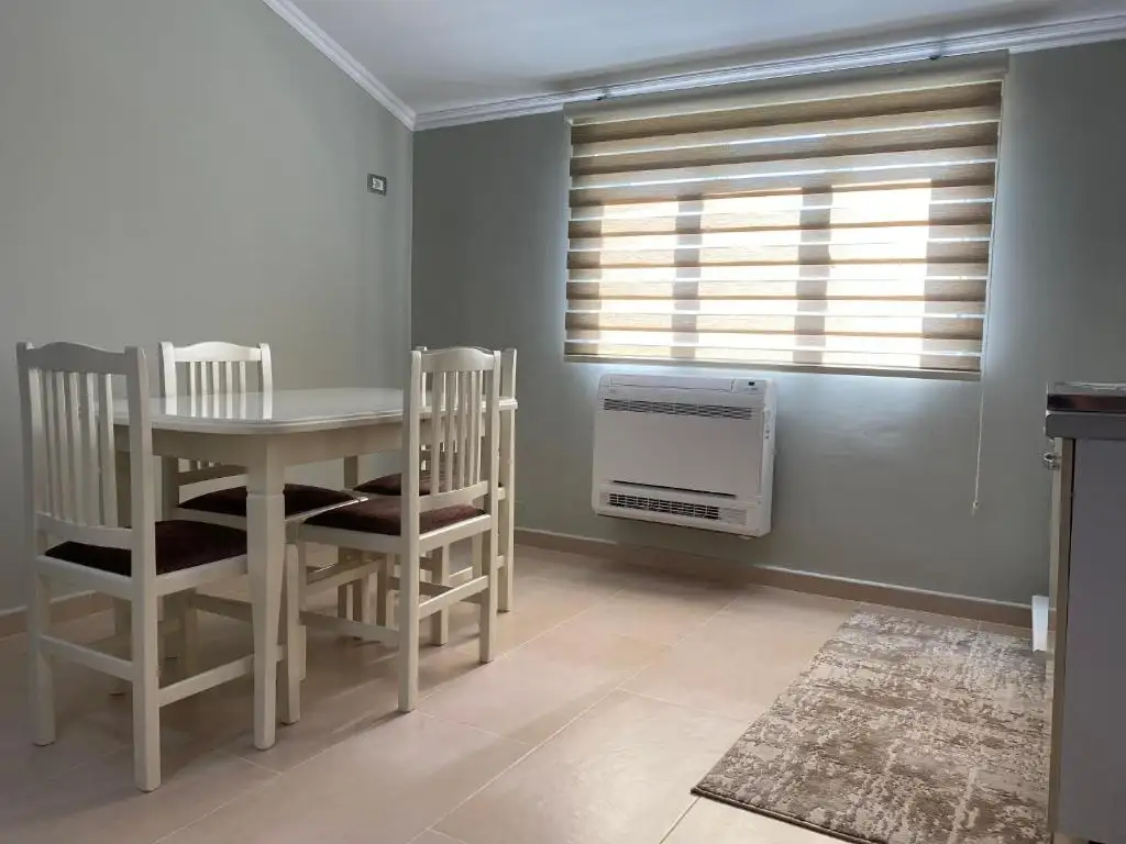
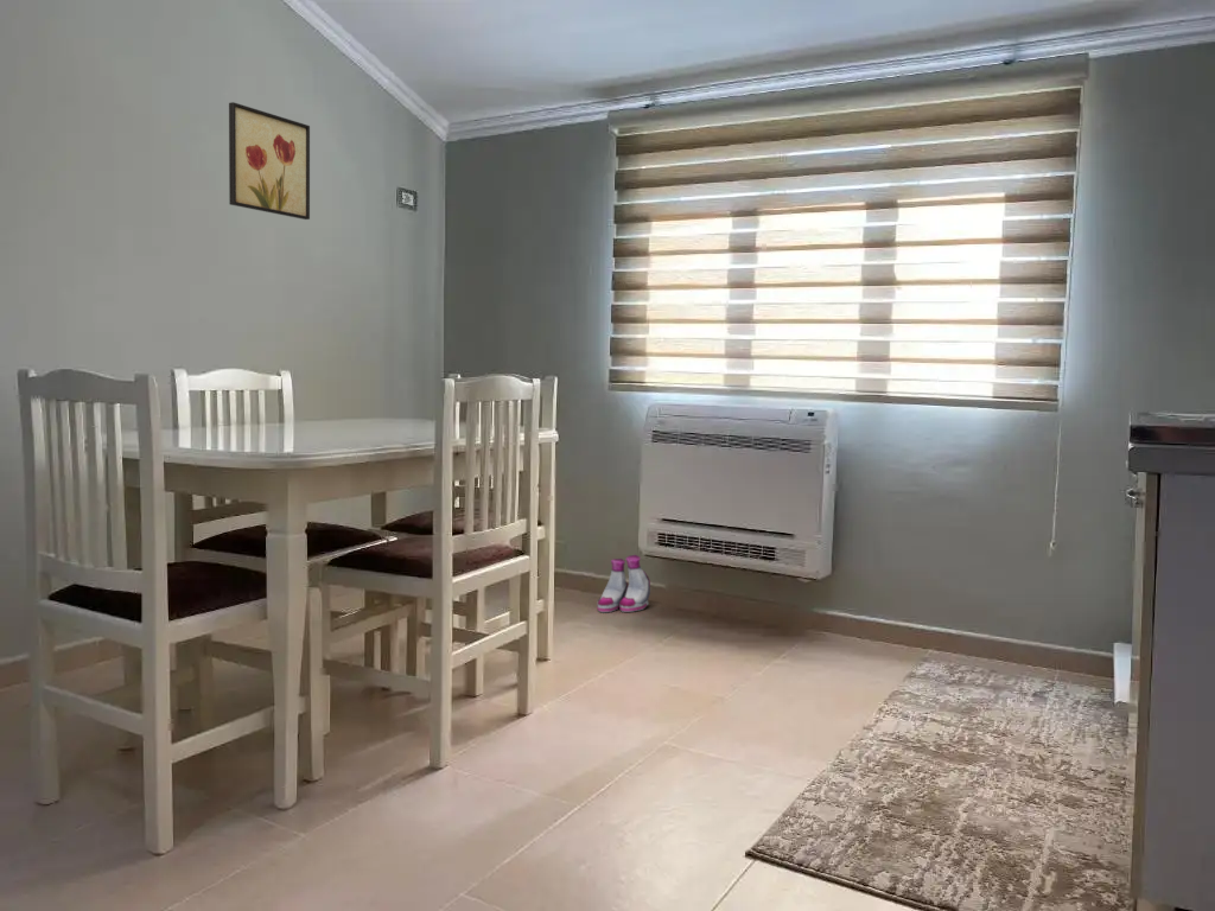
+ boots (623, 581)
+ wall art (269, 164)
